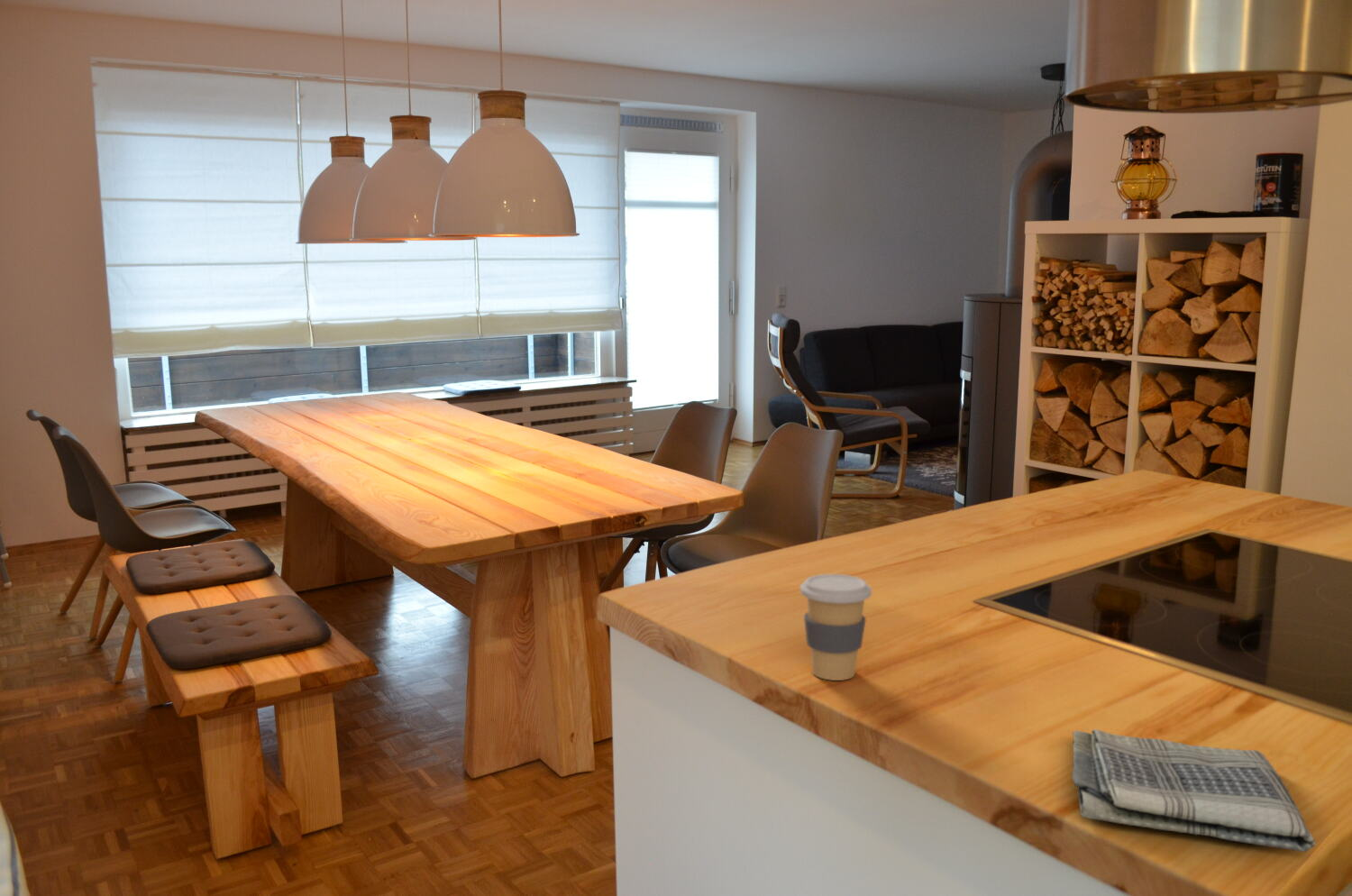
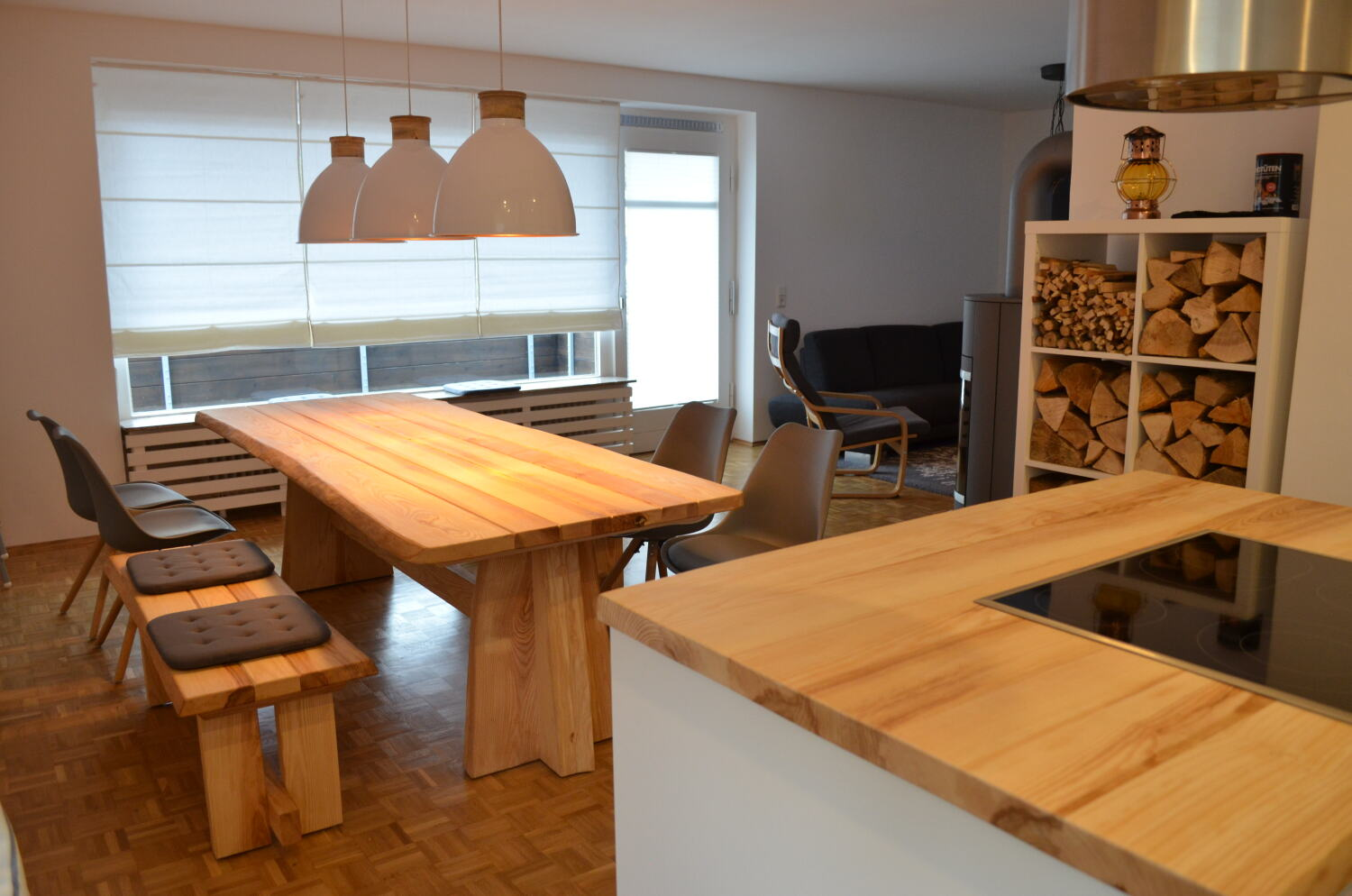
- coffee cup (834, 627)
- dish towel (1177, 778)
